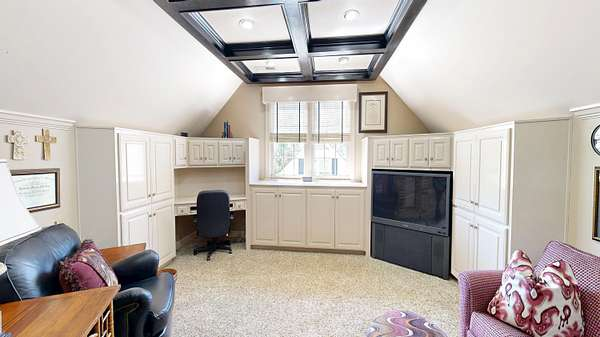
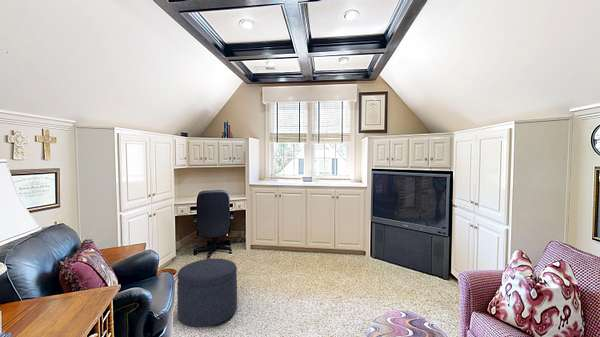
+ ottoman (208, 289)
